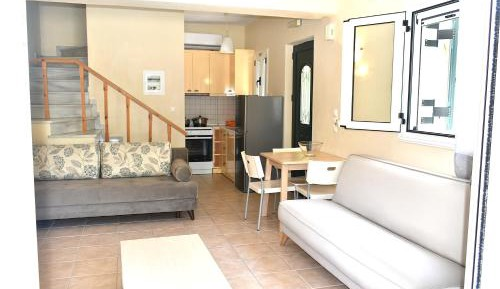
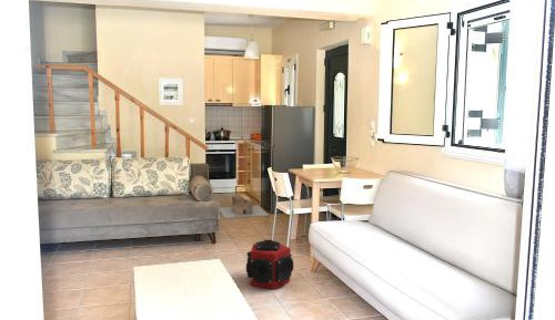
+ speaker (270, 262)
+ architectural model (242, 204)
